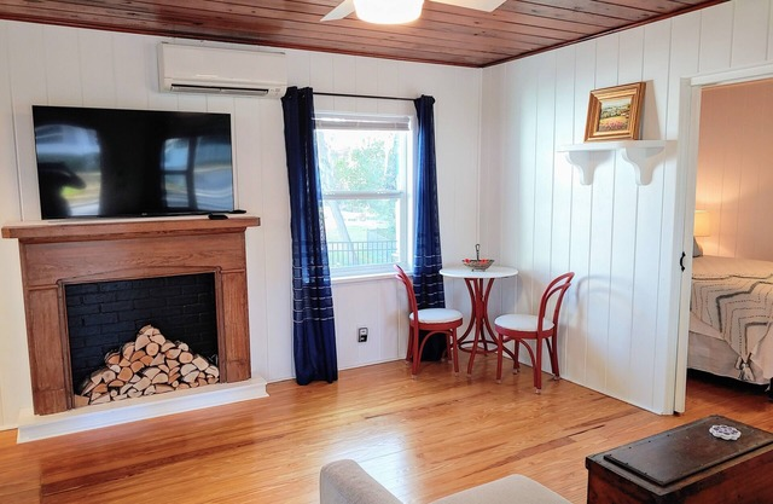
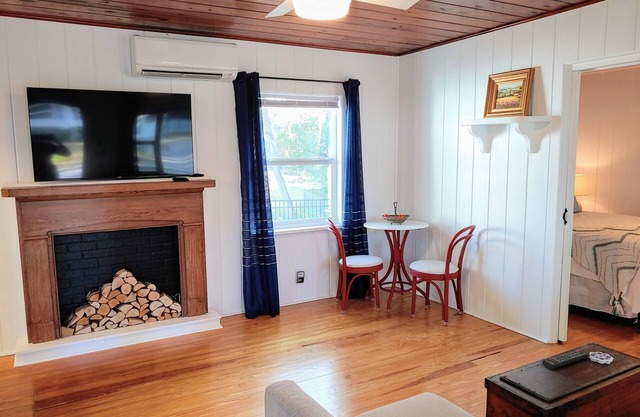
+ remote control (566, 359)
